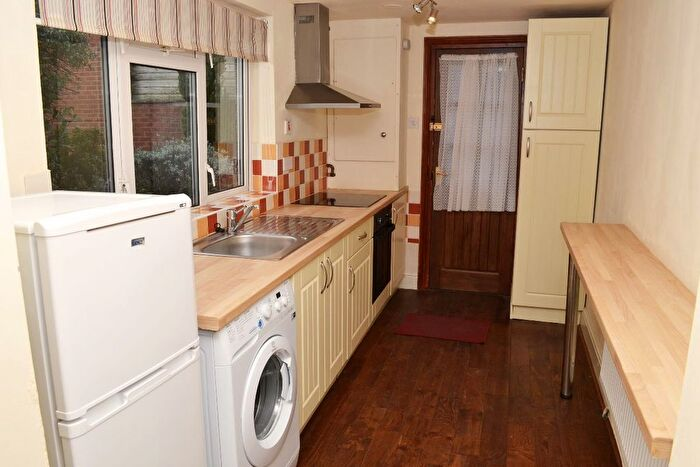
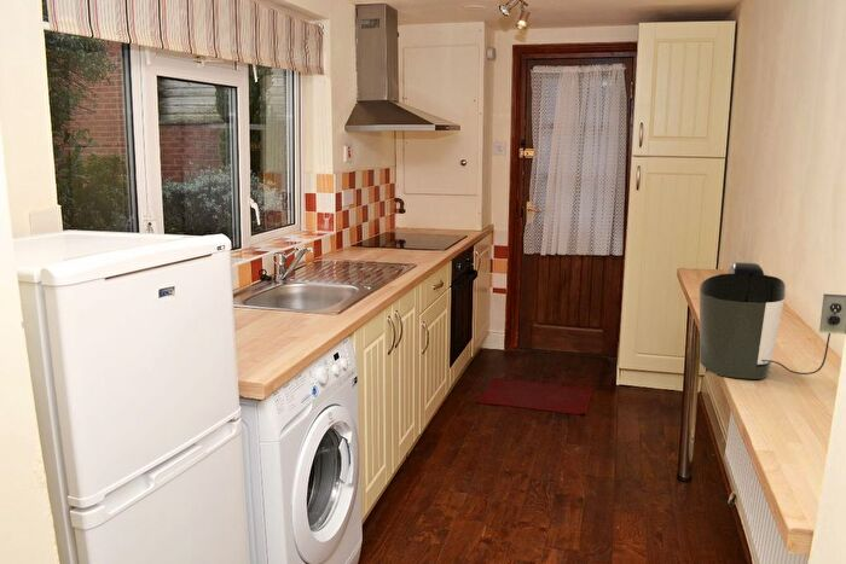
+ coffee maker (764, 318)
